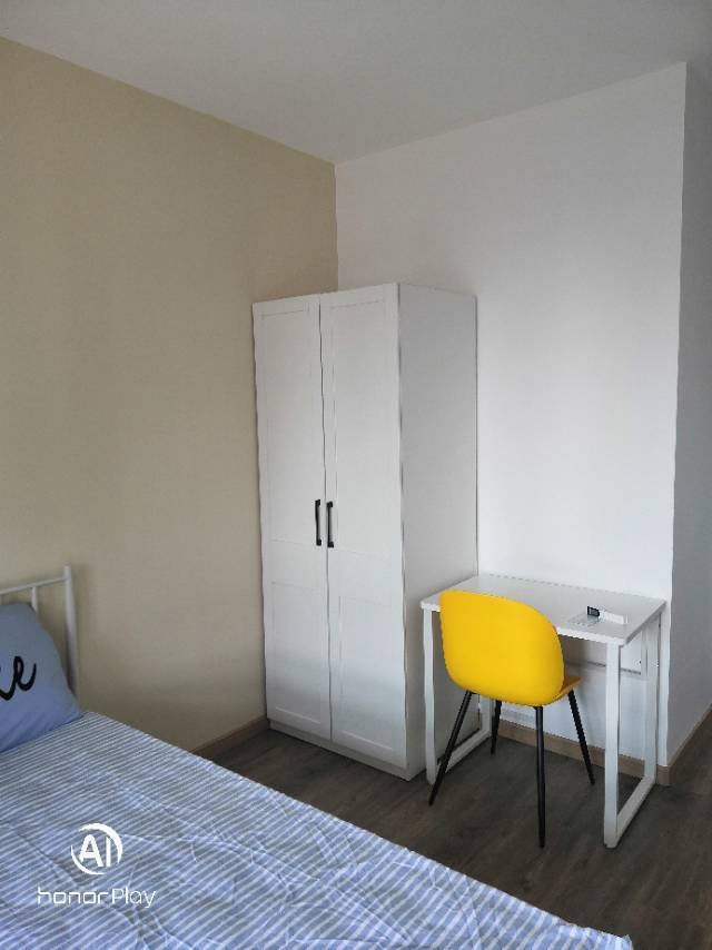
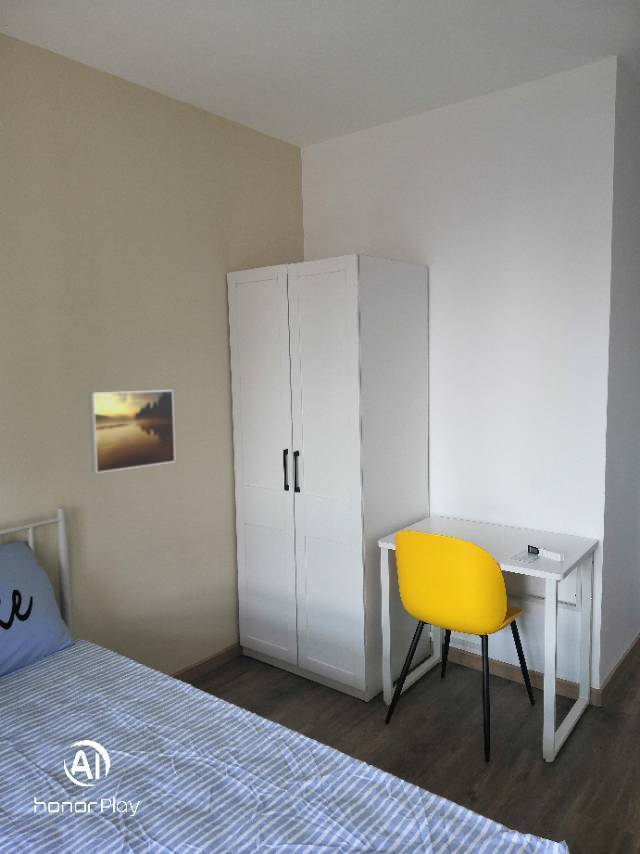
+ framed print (134, 429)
